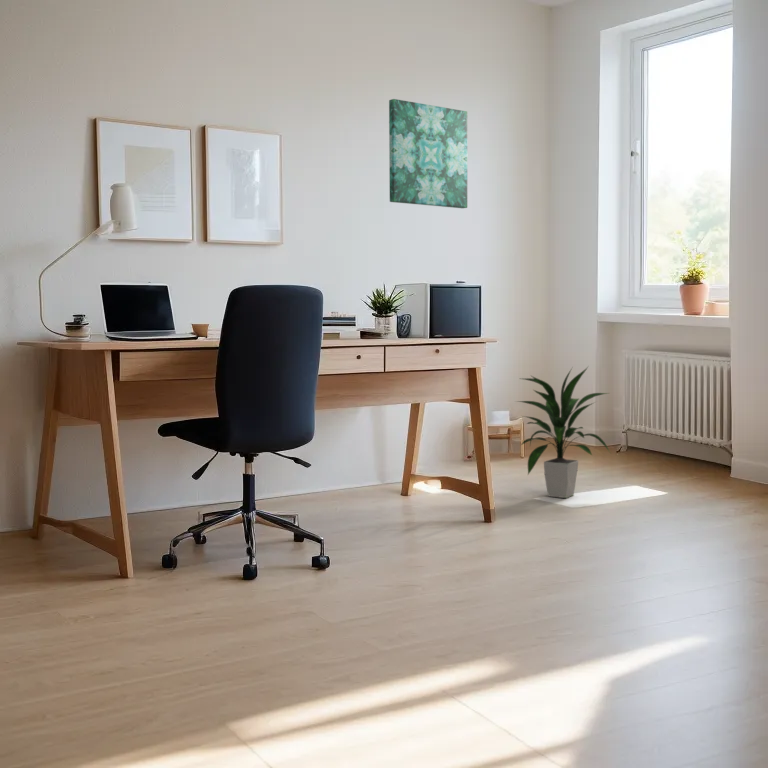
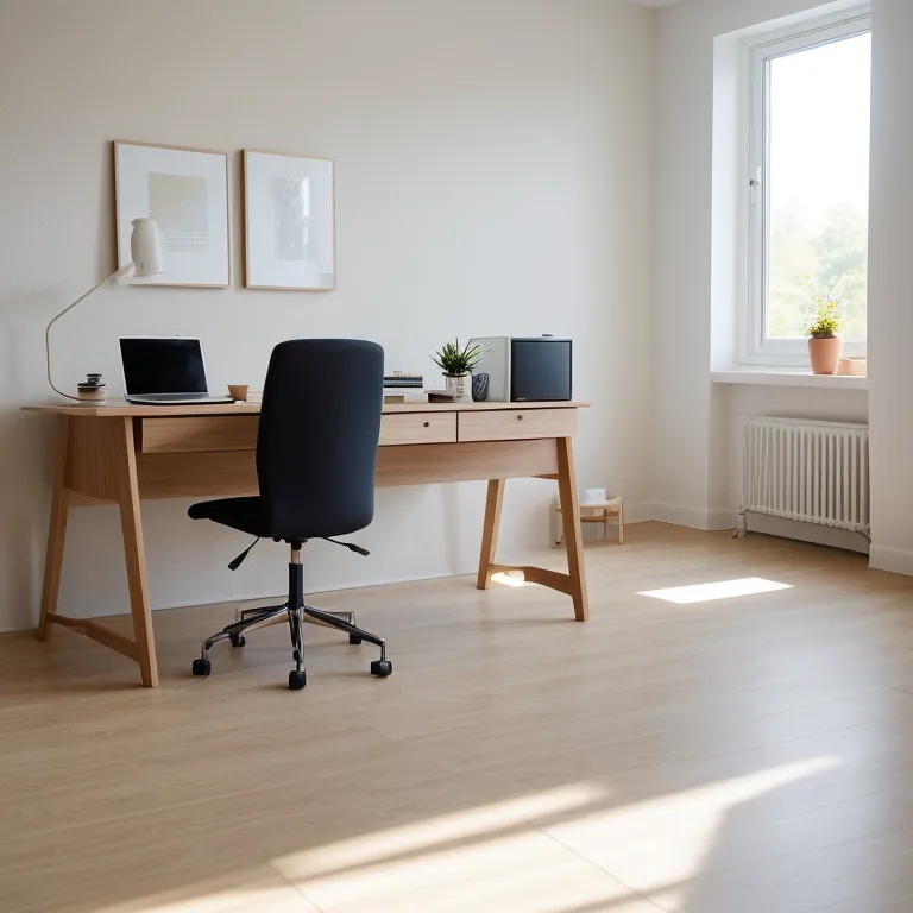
- wall art (429, 155)
- indoor plant (556, 430)
